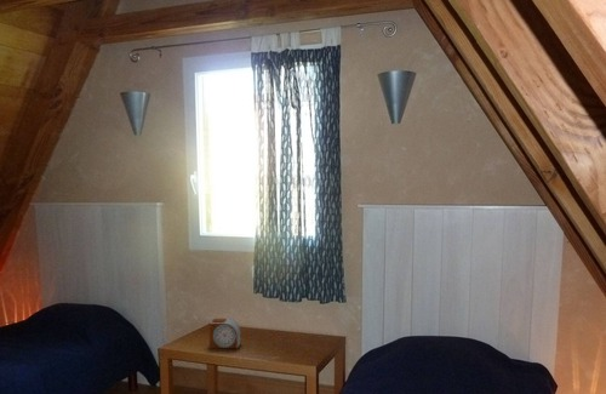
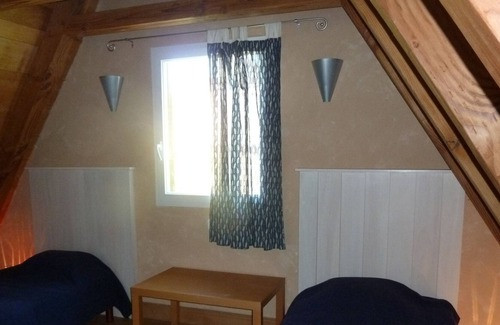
- alarm clock (224, 332)
